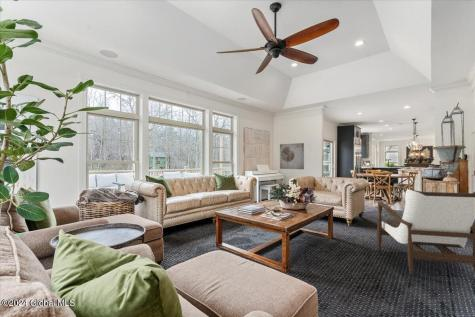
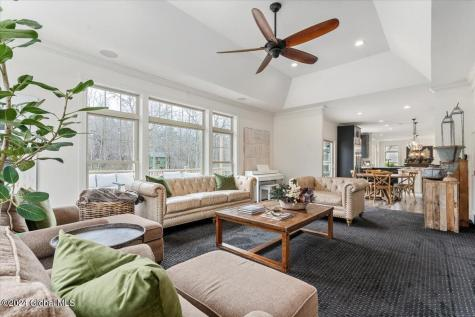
- wall art (291, 156)
- armchair (425, 225)
